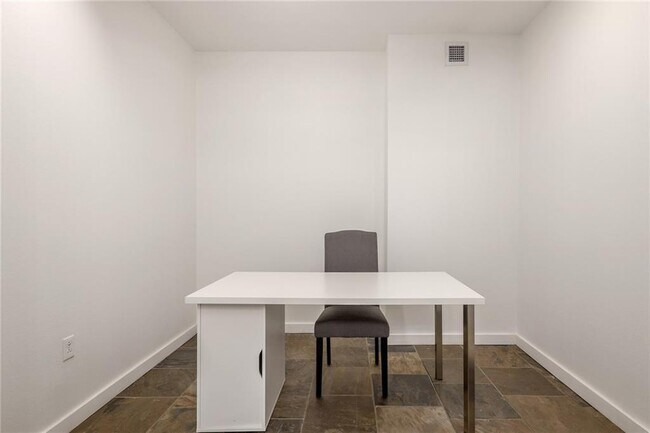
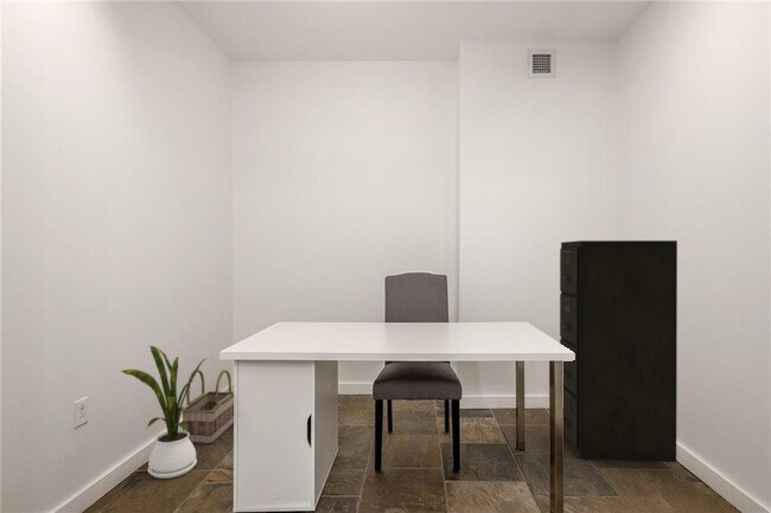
+ basket (210, 400)
+ house plant (168, 404)
+ filing cabinet (611, 344)
